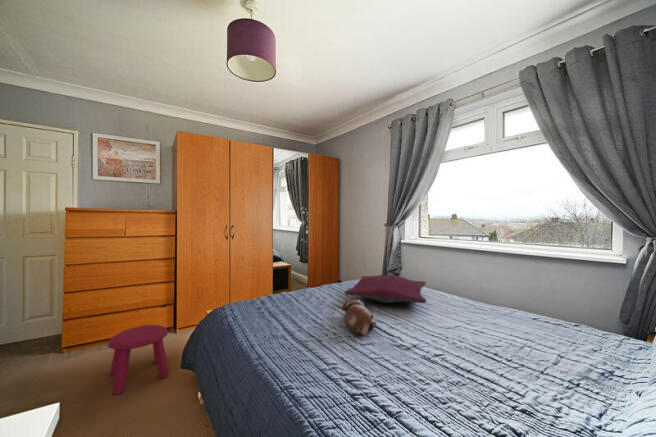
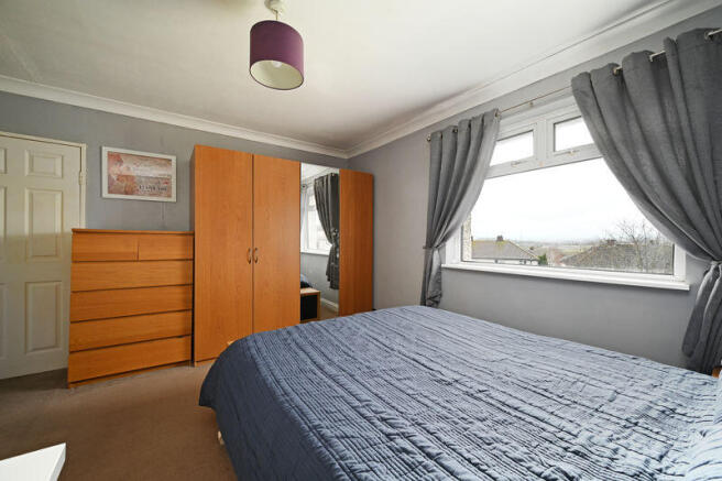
- pillow (388, 287)
- stool (138, 347)
- teddy bear (357, 312)
